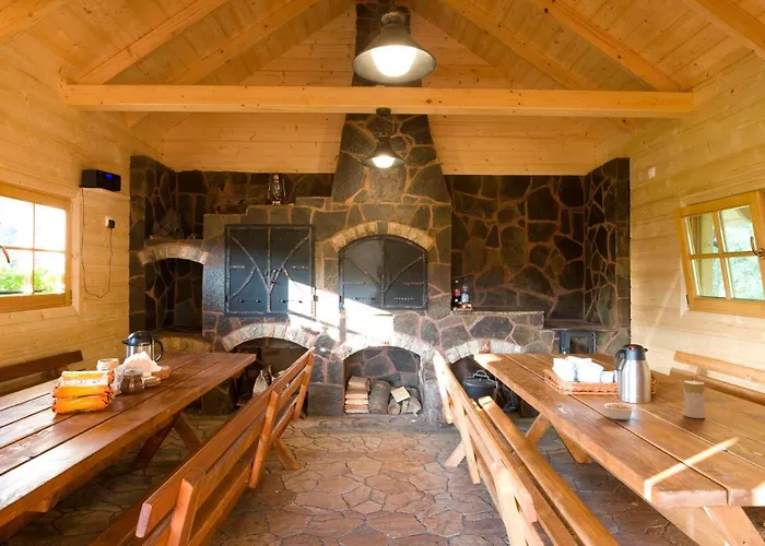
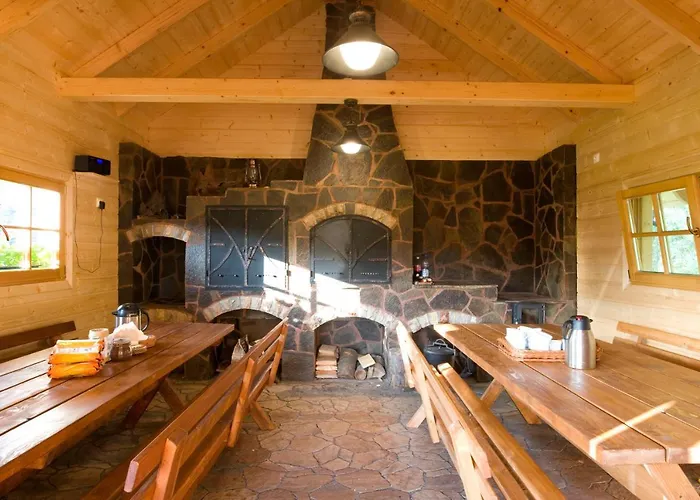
- candle (694, 399)
- legume (619, 411)
